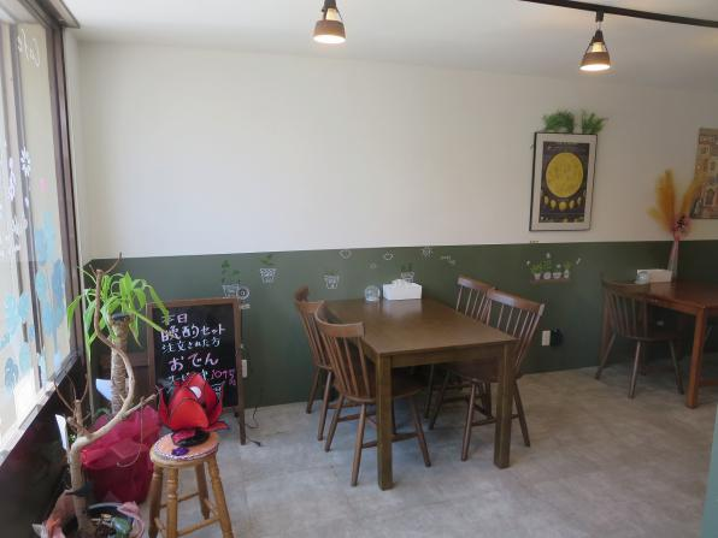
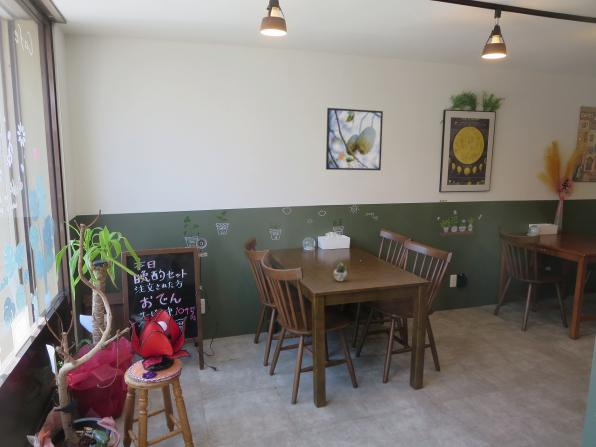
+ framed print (354, 140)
+ succulent plant (345, 270)
